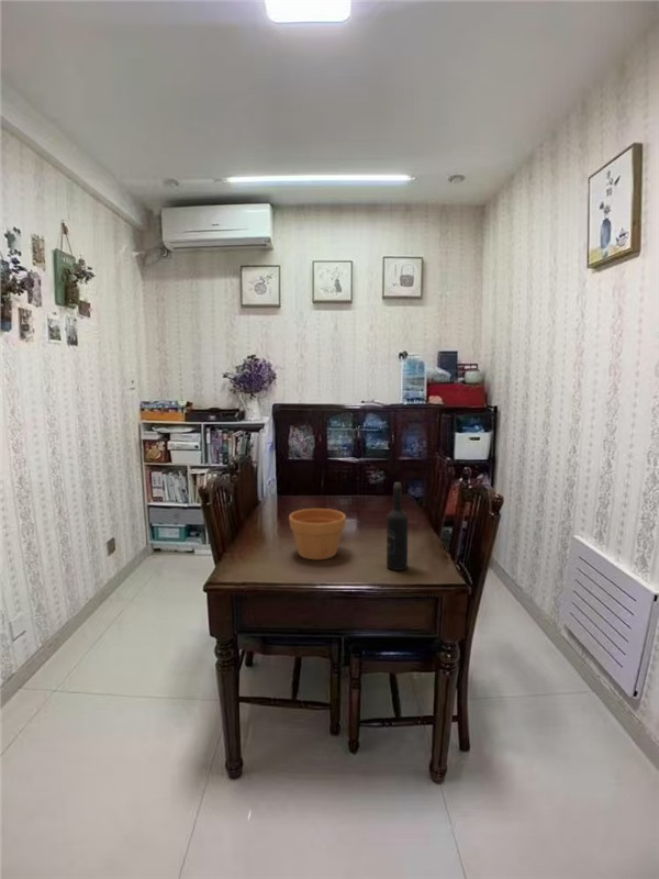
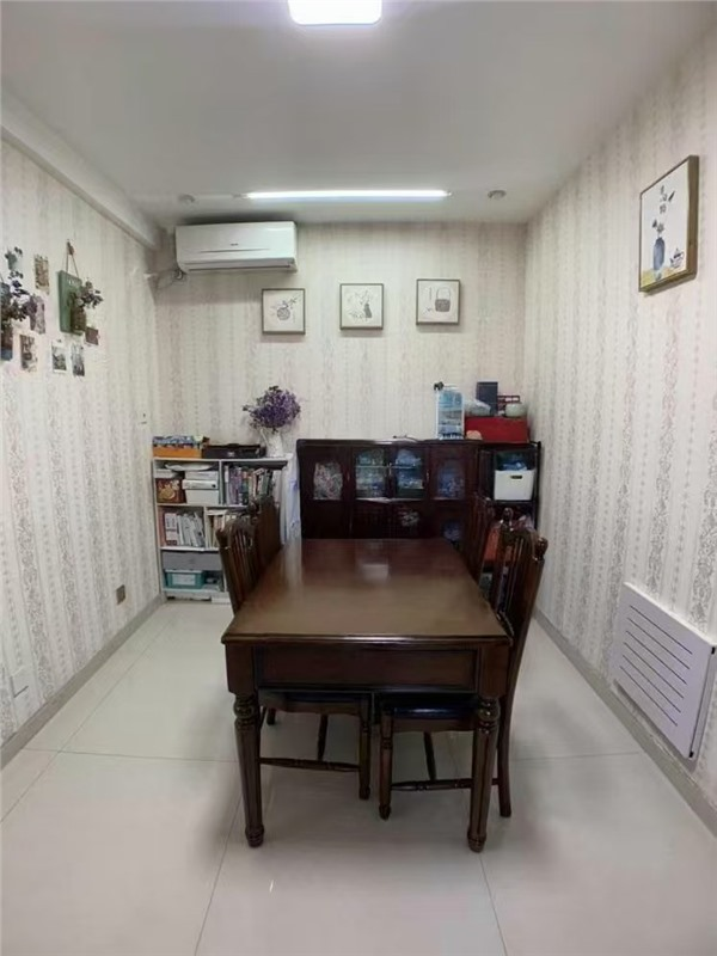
- flower pot (317, 534)
- wine bottle (396, 525)
